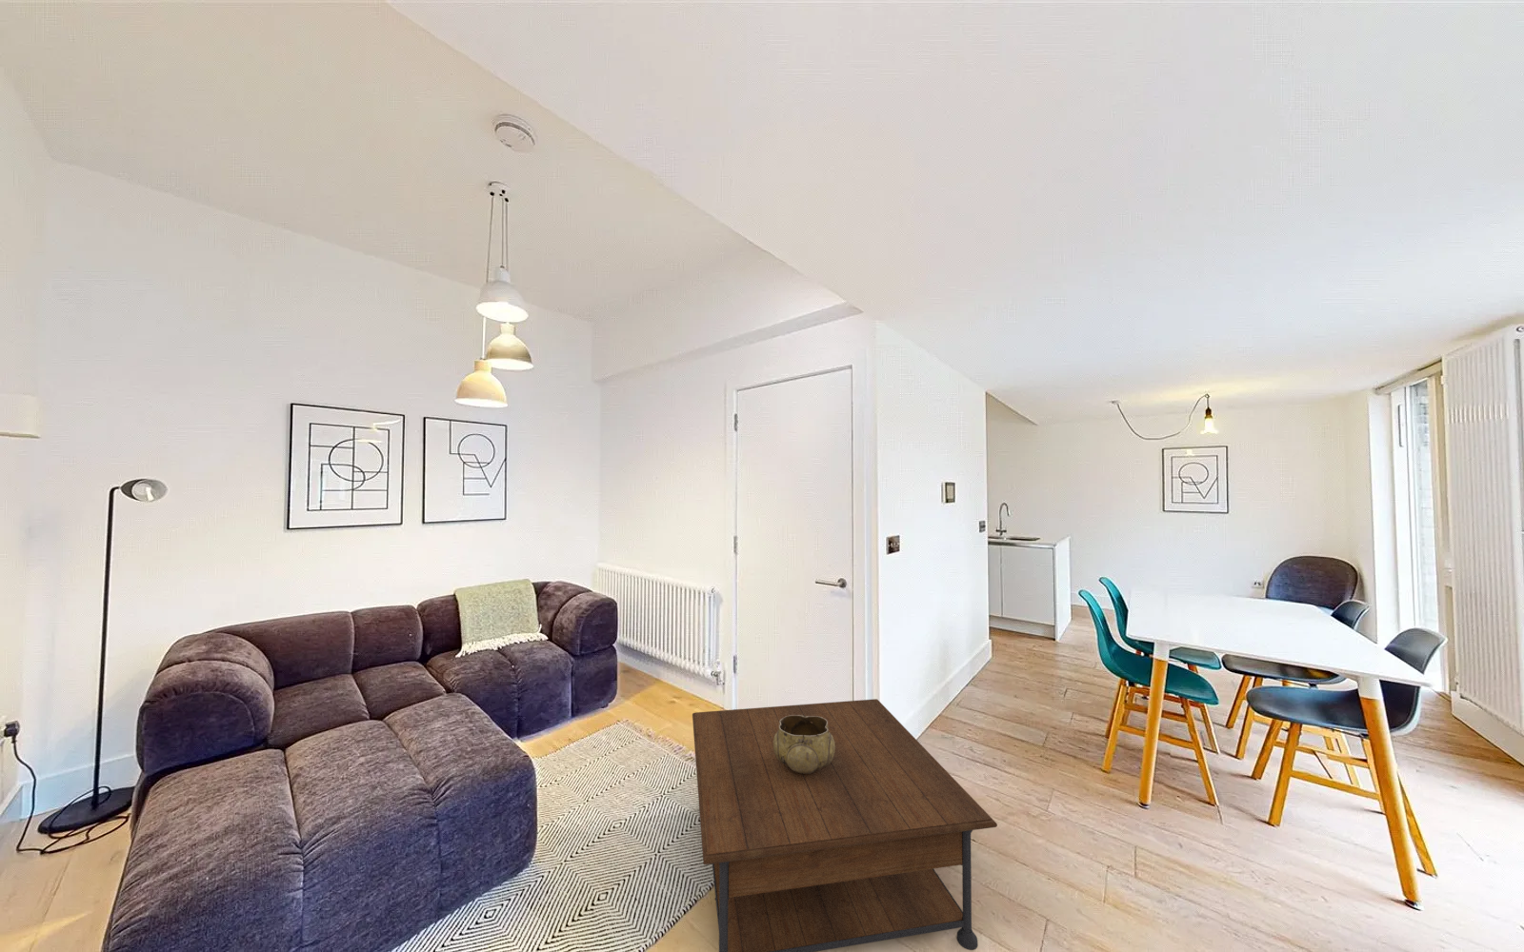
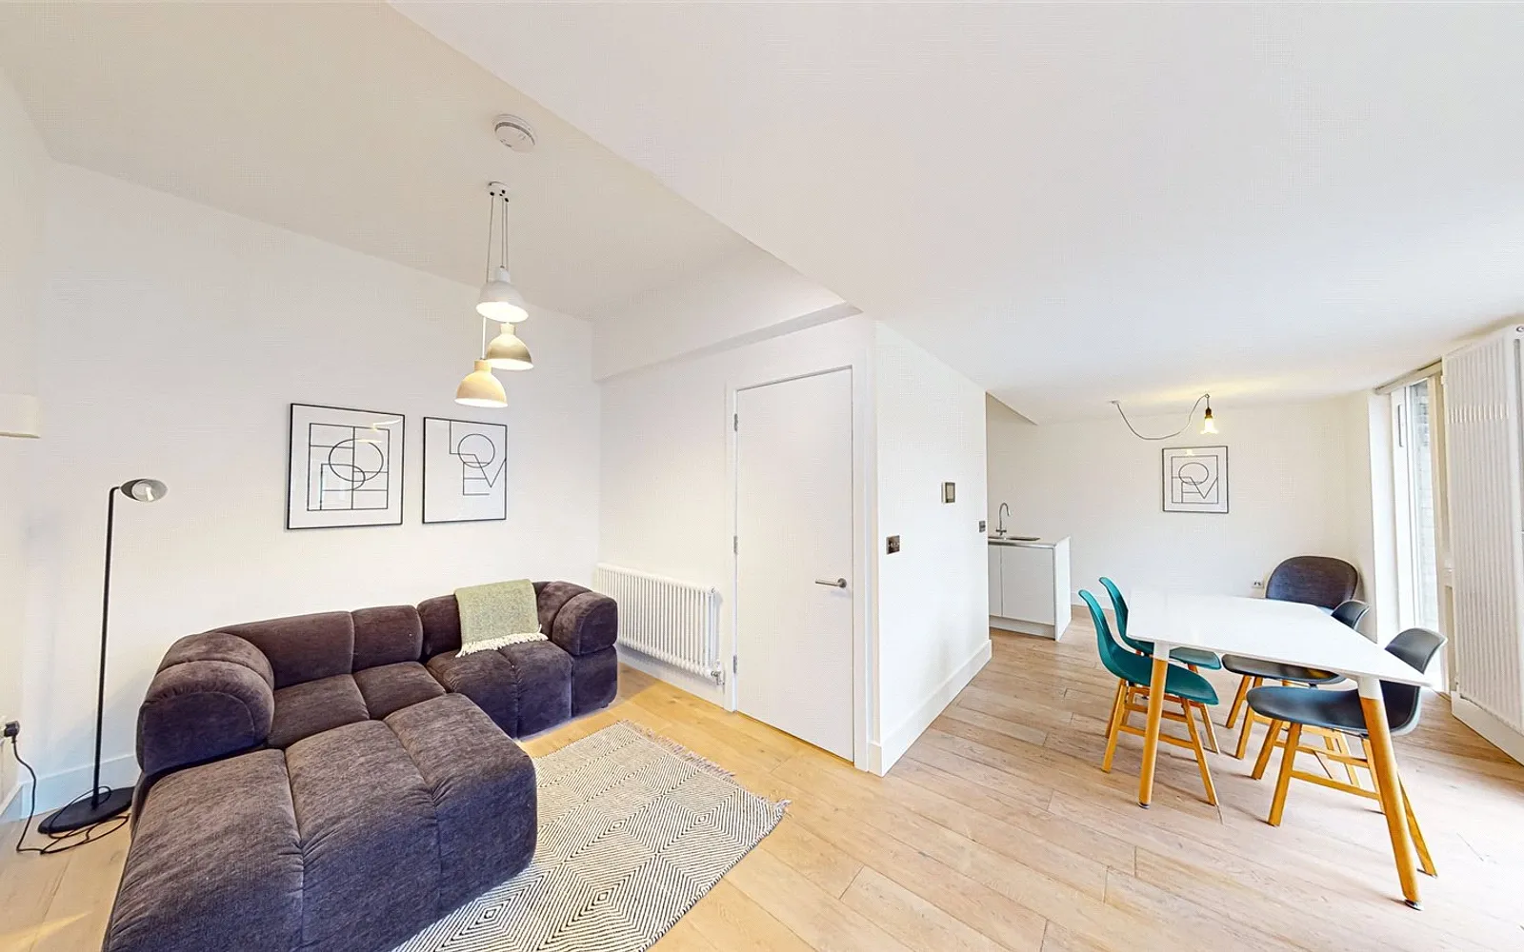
- coffee table (814, 809)
- decorative bowl (804, 745)
